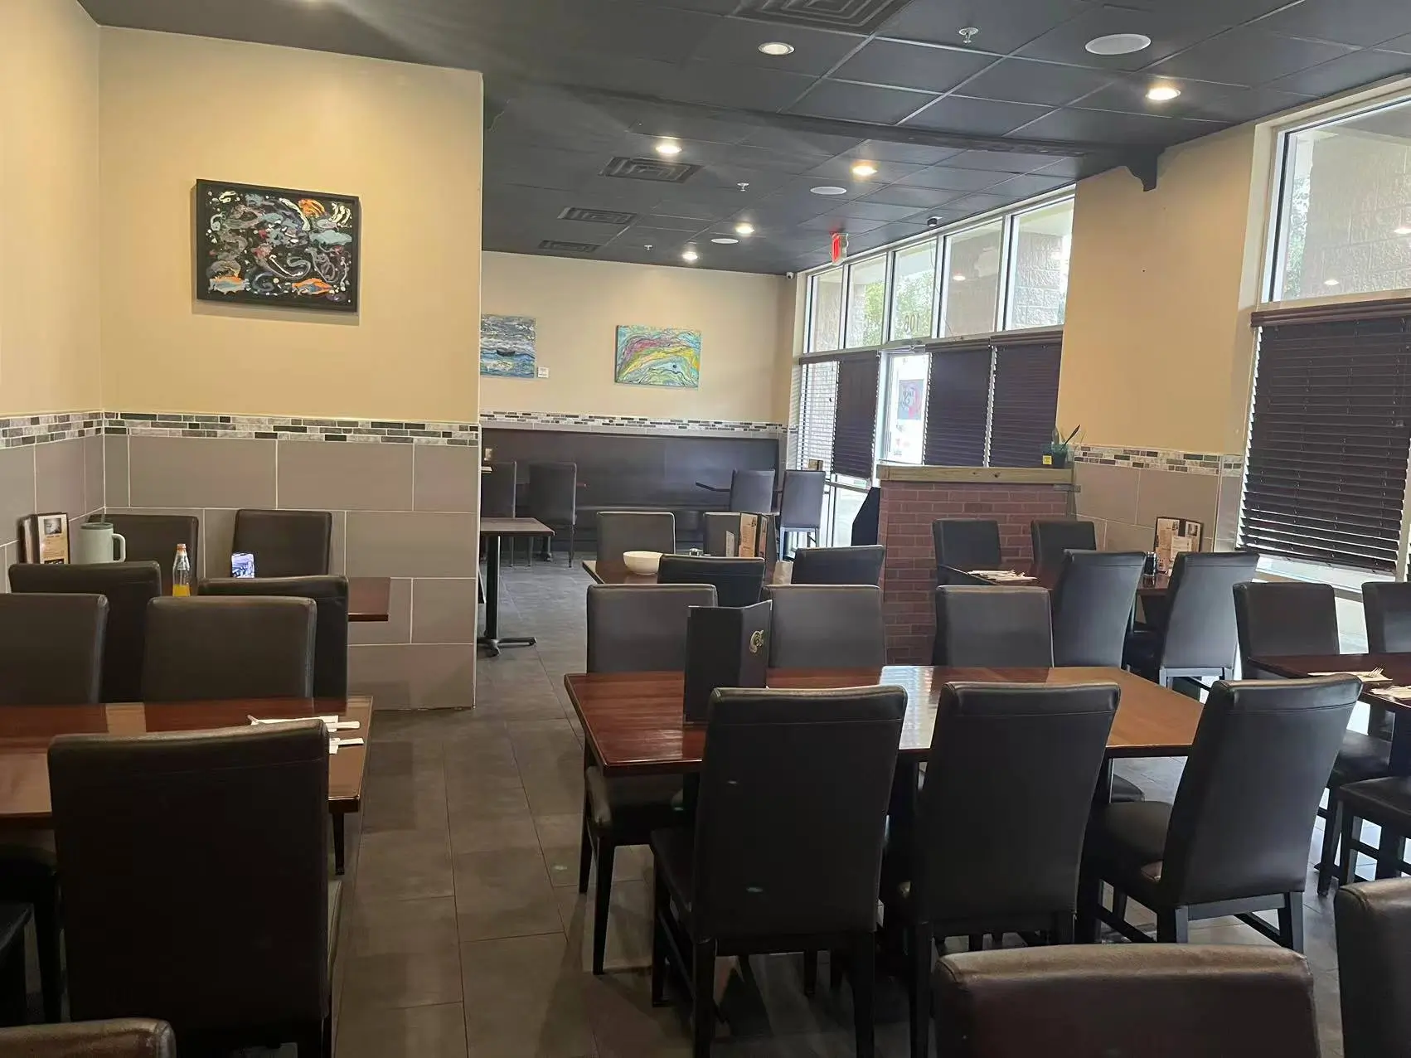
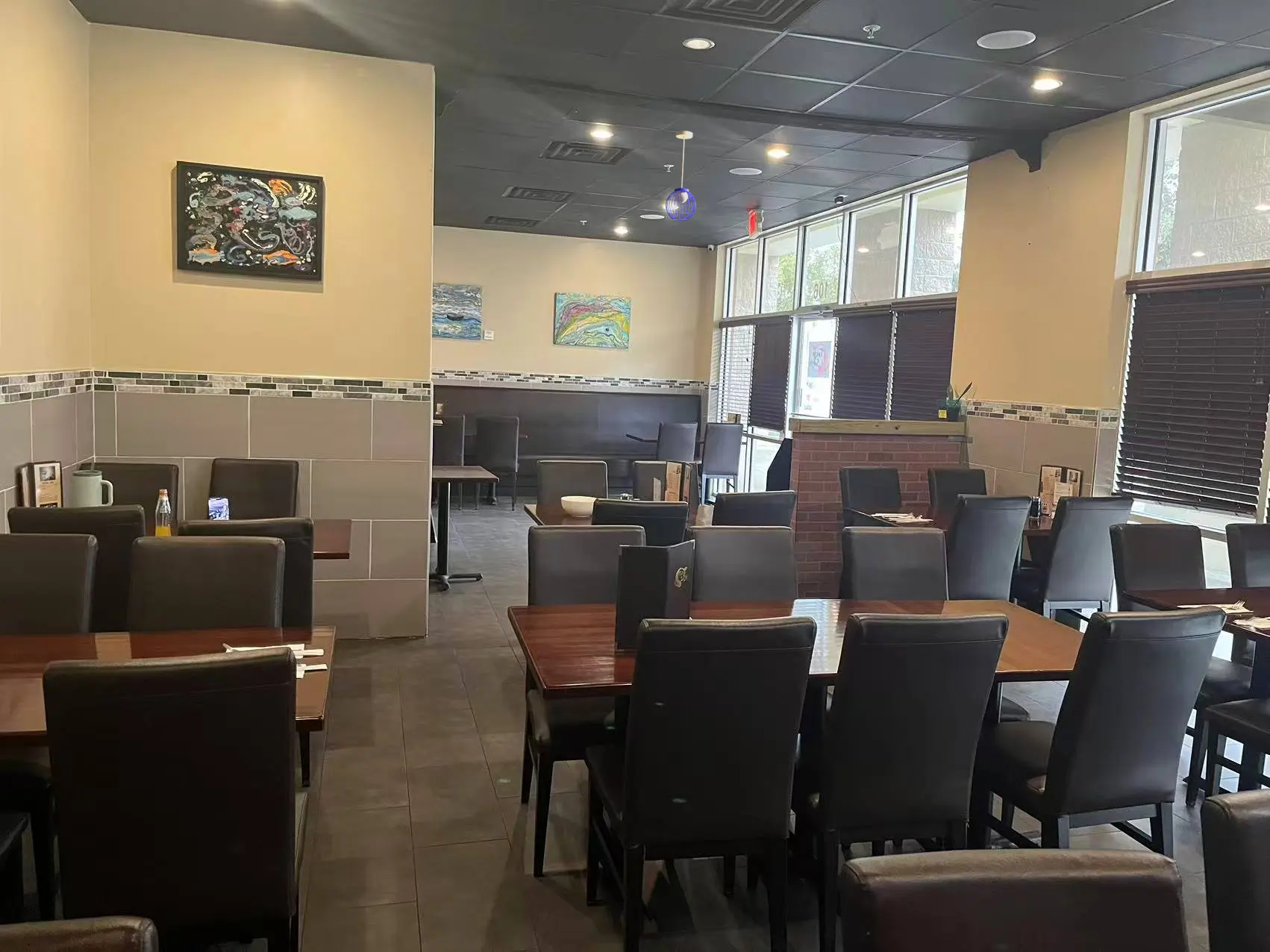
+ pendant light (682, 176)
